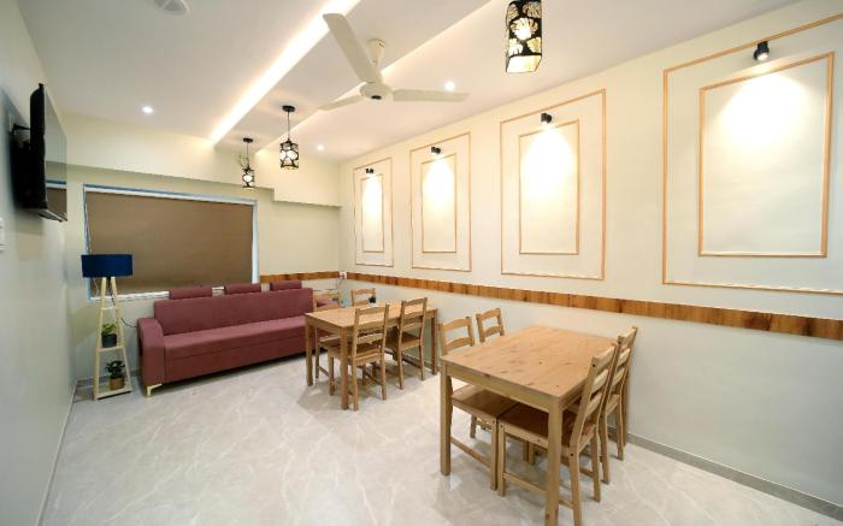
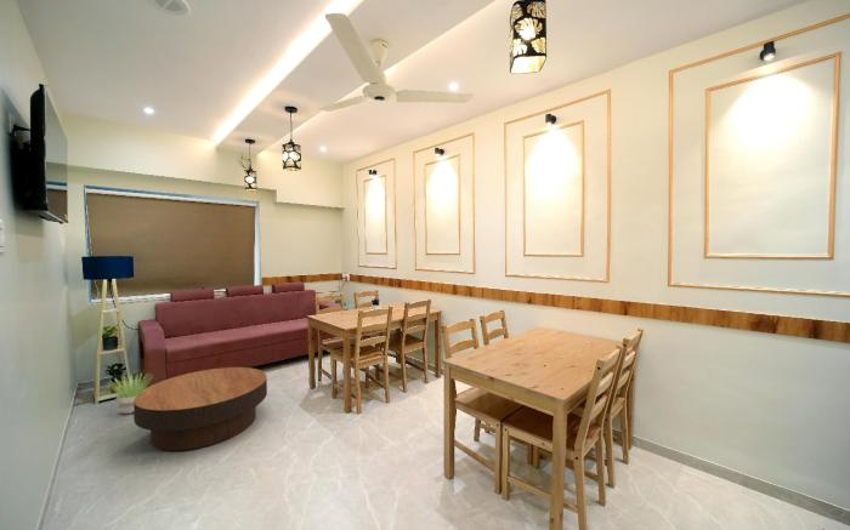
+ potted plant (132, 393)
+ coffee table (206, 405)
